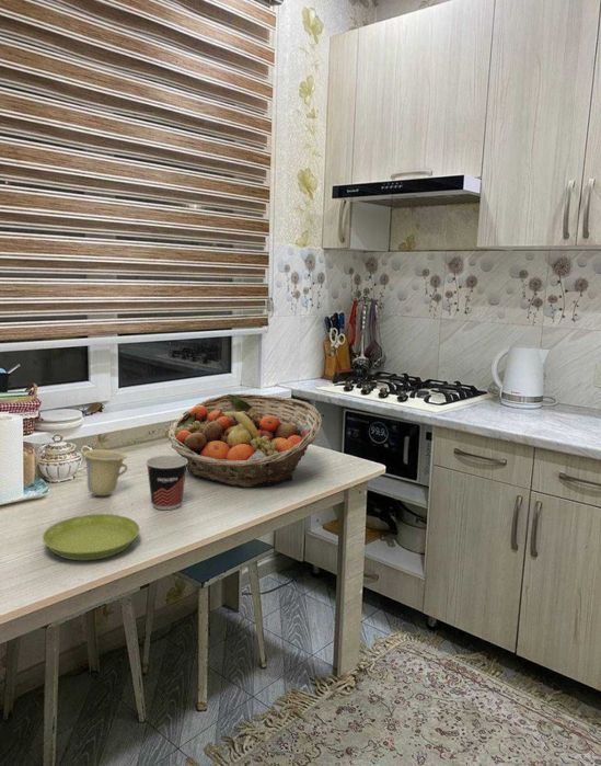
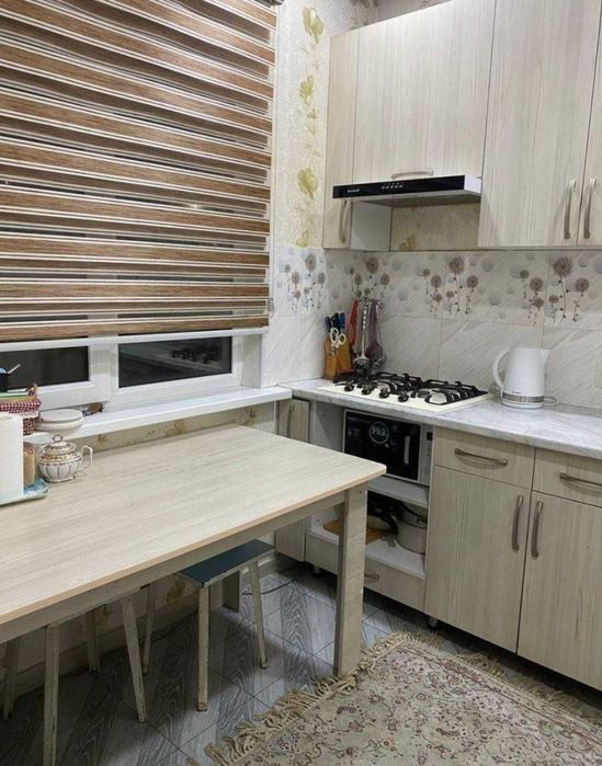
- cup (105, 471)
- saucer (92, 538)
- cup (166, 482)
- fruit basket (244, 437)
